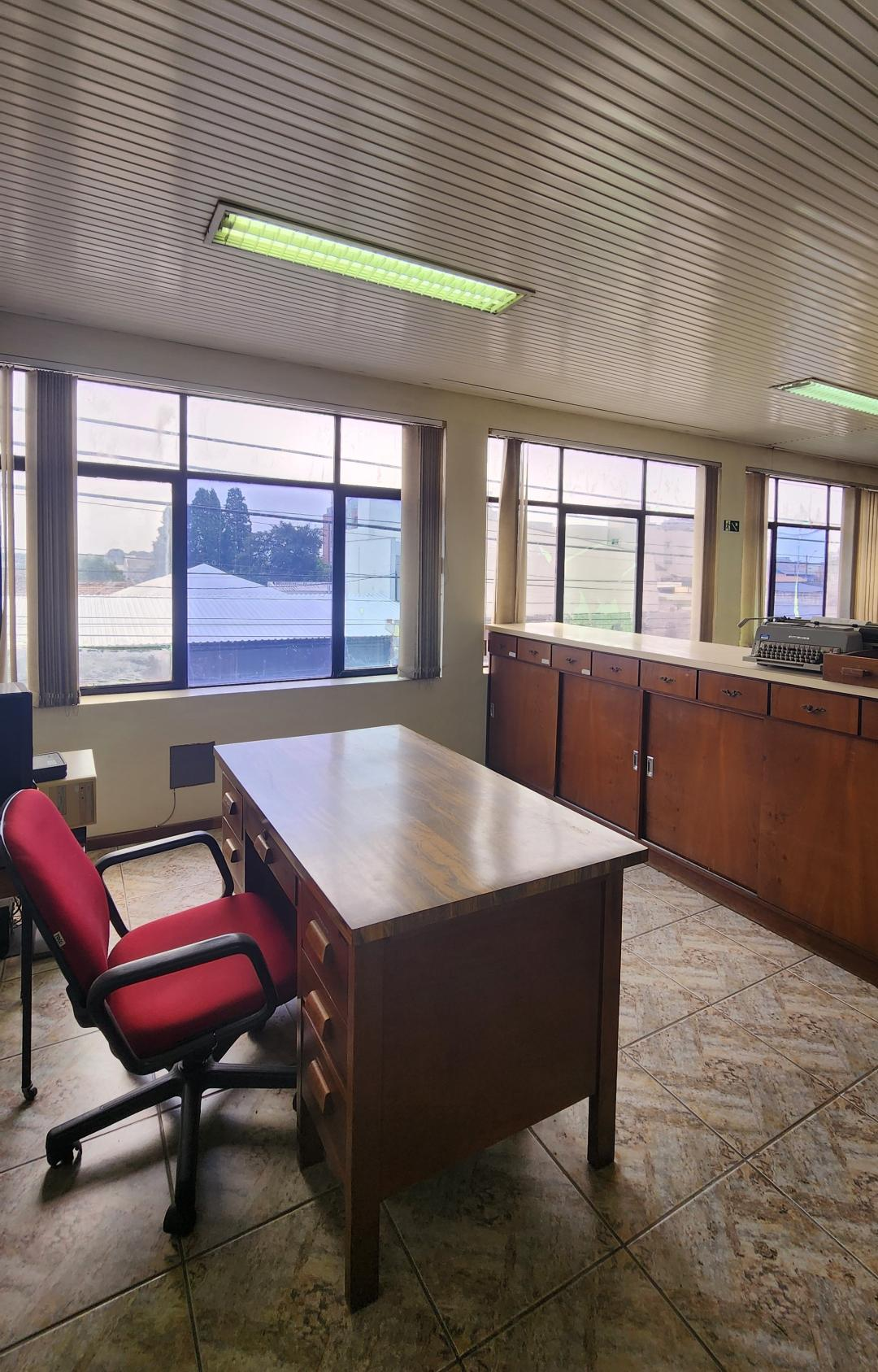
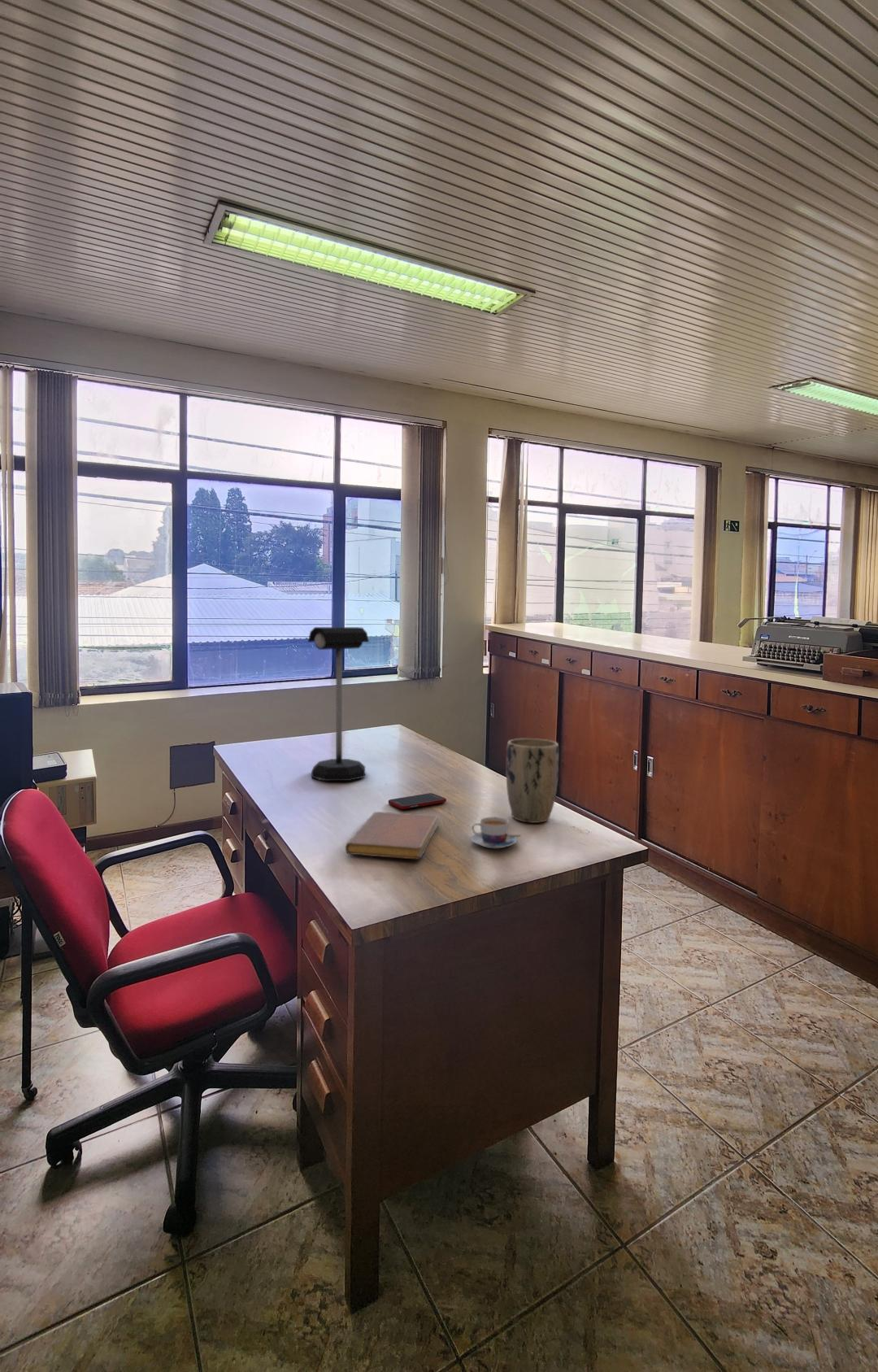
+ plant pot (531, 780)
+ notebook (394, 833)
+ coffee cup (493, 833)
+ mailbox (338, 701)
+ cell phone (417, 801)
